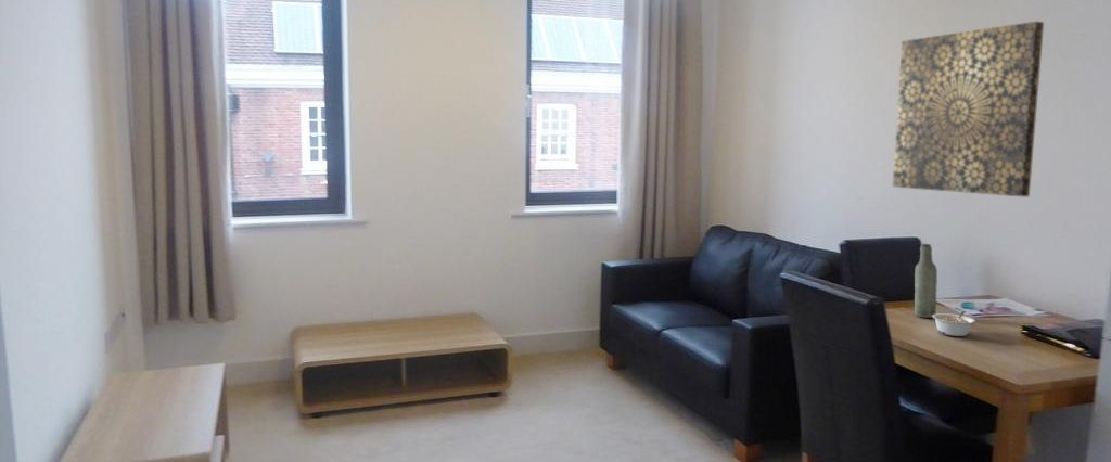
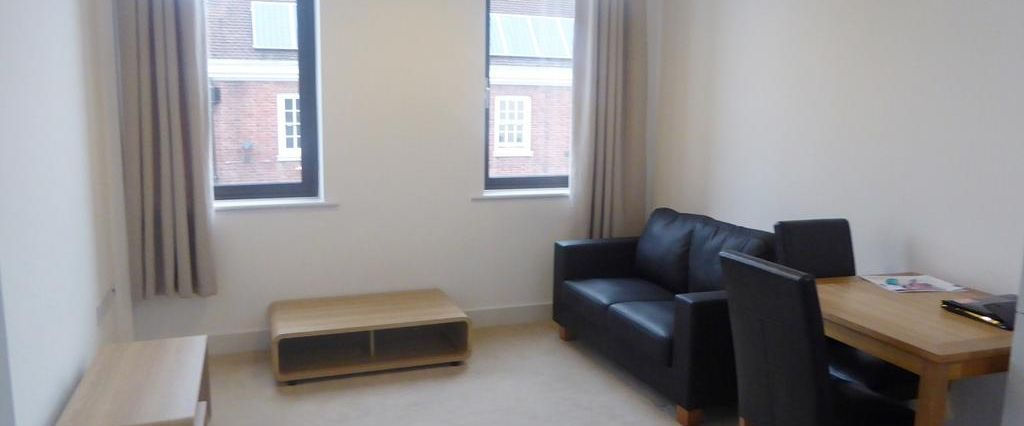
- wall art (960, 112)
- bottle (925, 280)
- legume (953, 323)
